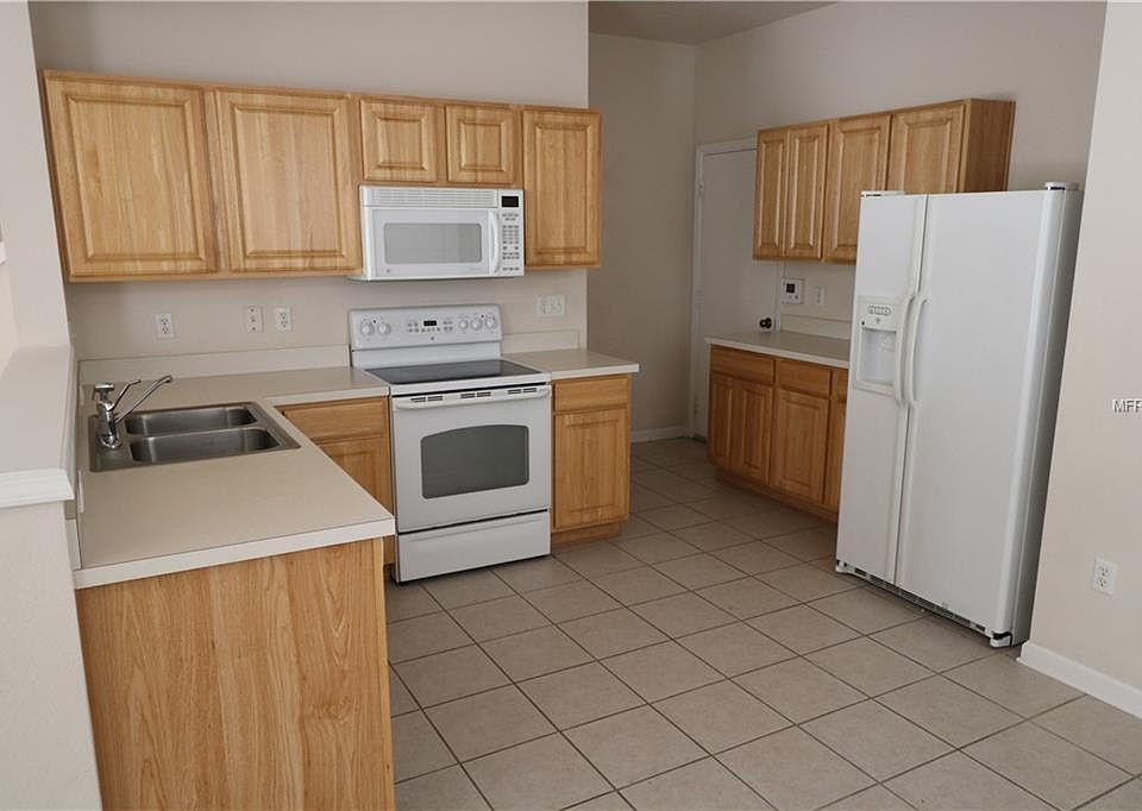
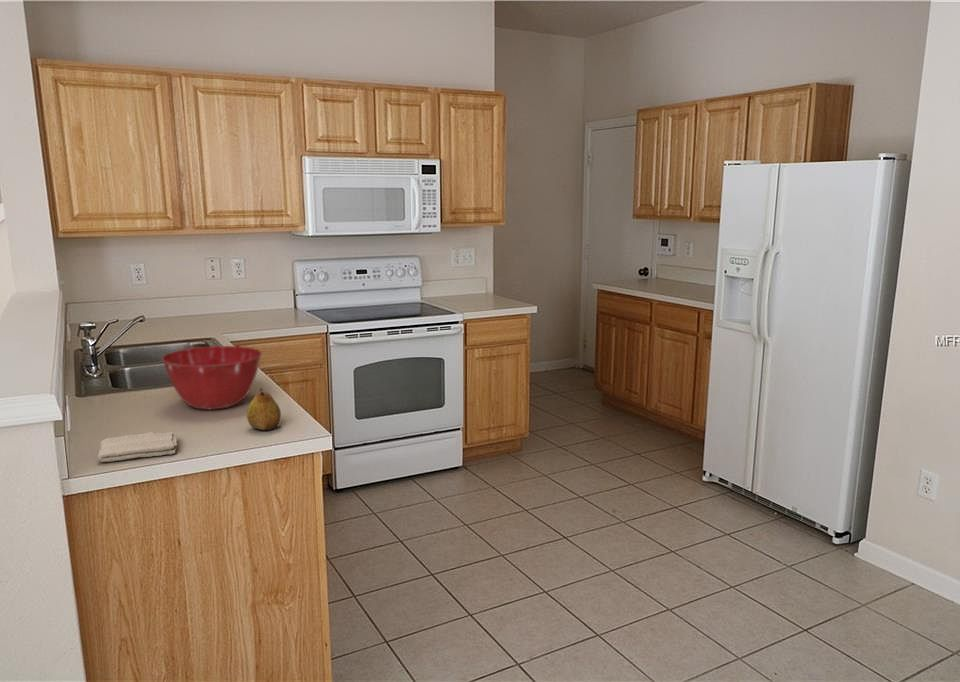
+ mixing bowl (214, 379)
+ fruit (263, 407)
+ washcloth (138, 445)
